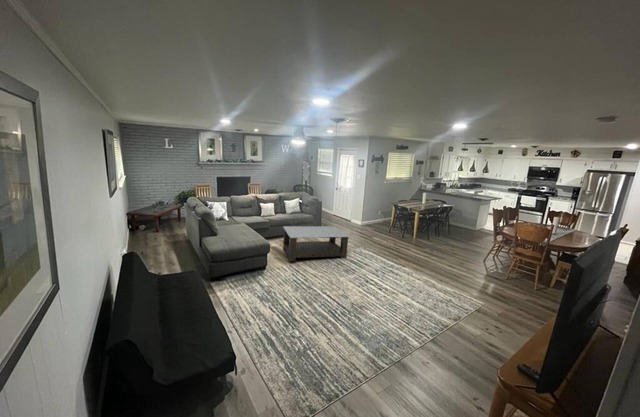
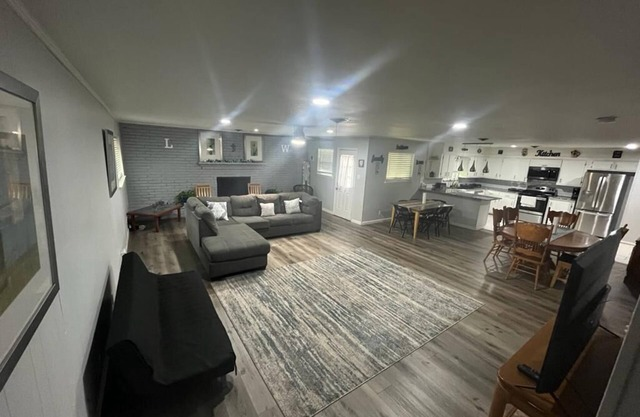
- coffee table (314, 242)
